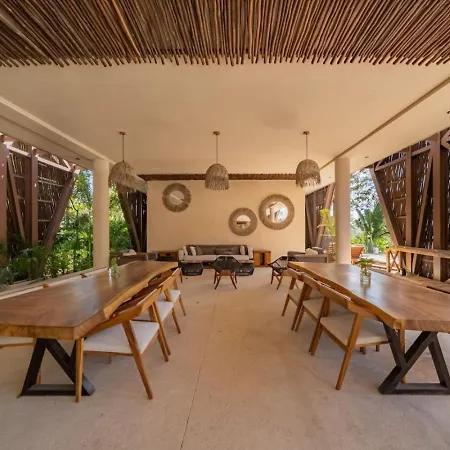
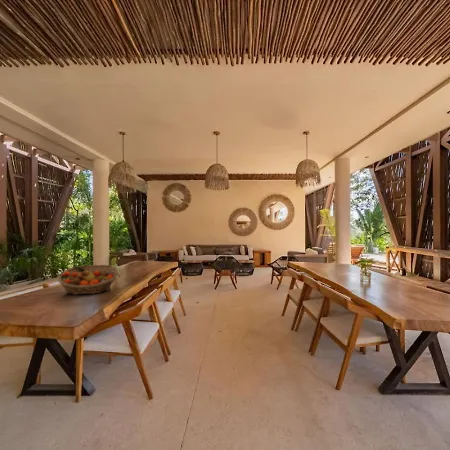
+ fruit basket (89, 279)
